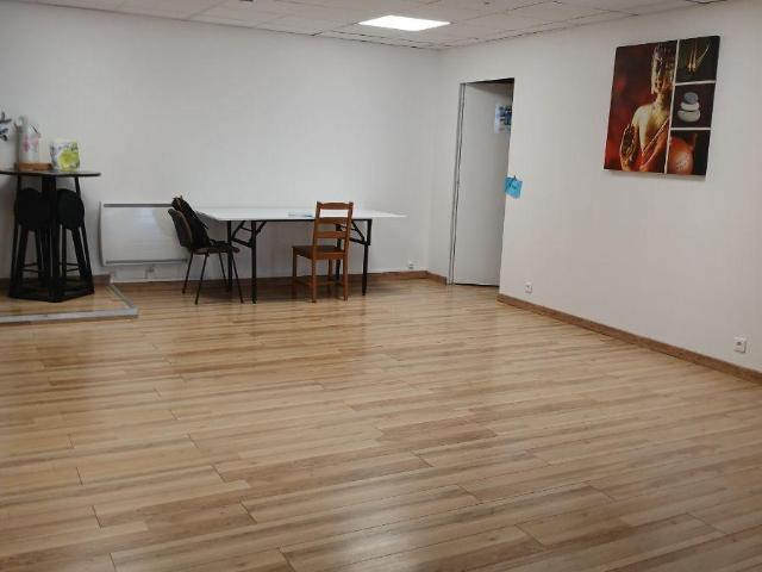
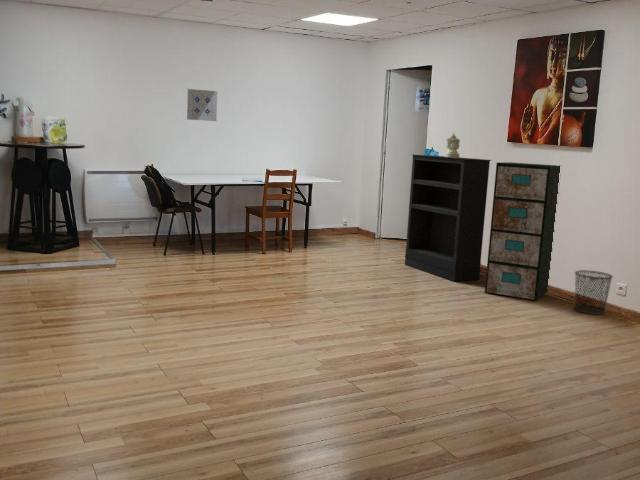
+ bookshelf (445, 215)
+ waste bin (591, 292)
+ wall art (202, 105)
+ buddha head (452, 144)
+ filing cabinet (522, 229)
